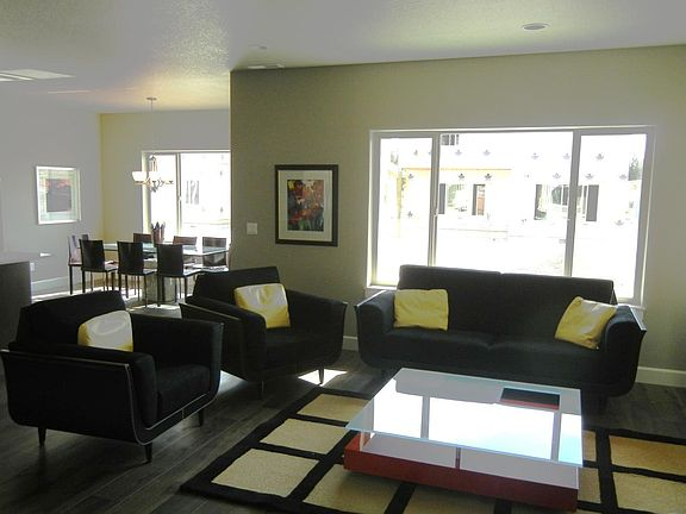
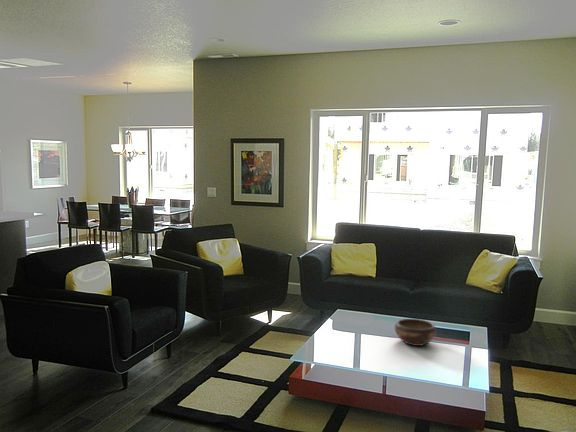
+ decorative bowl (414, 332)
